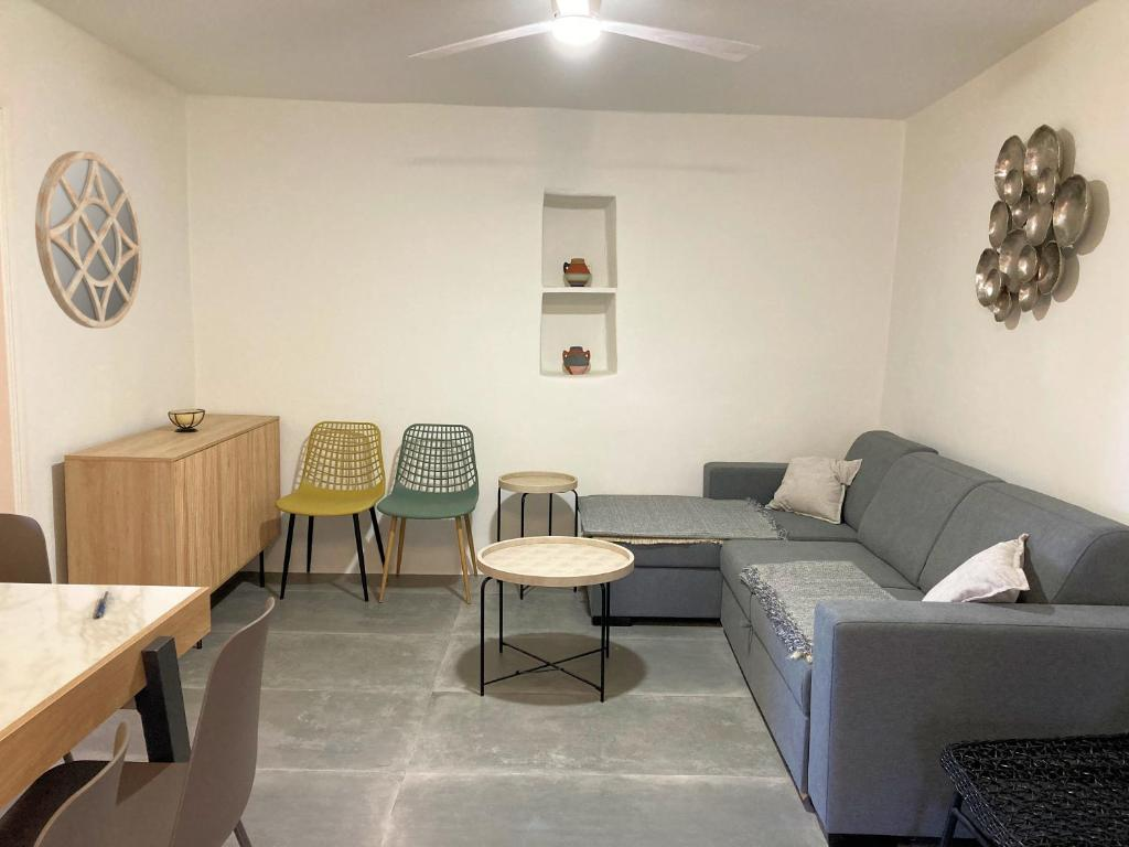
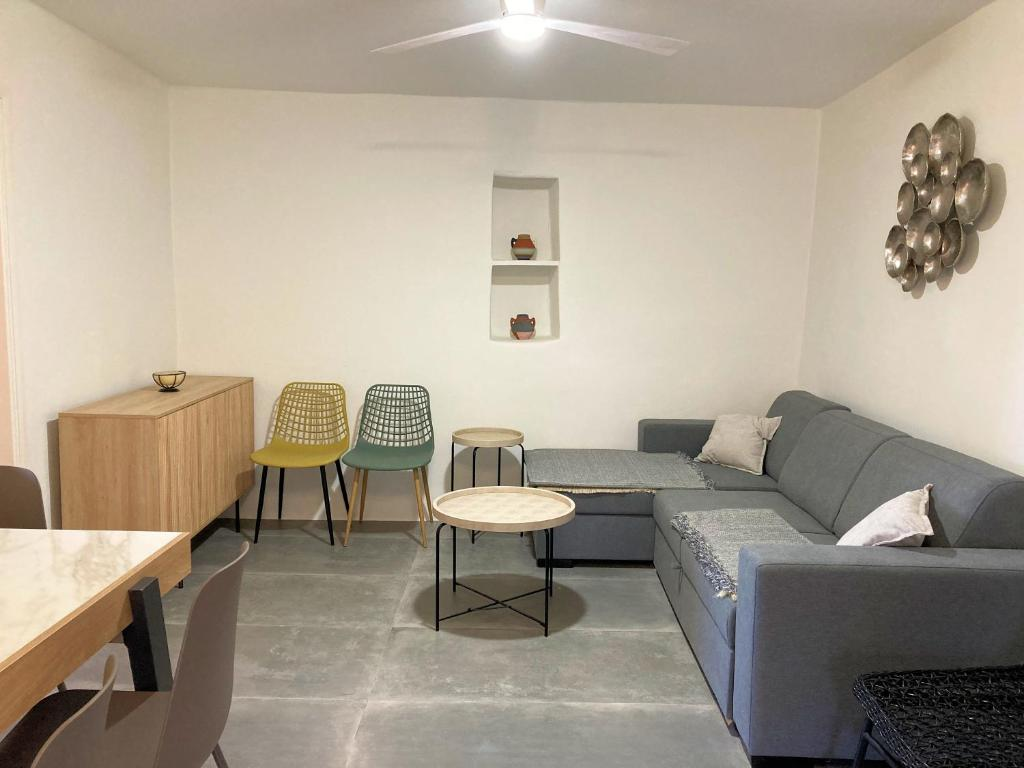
- home mirror (94, 242)
- pen (103, 603)
